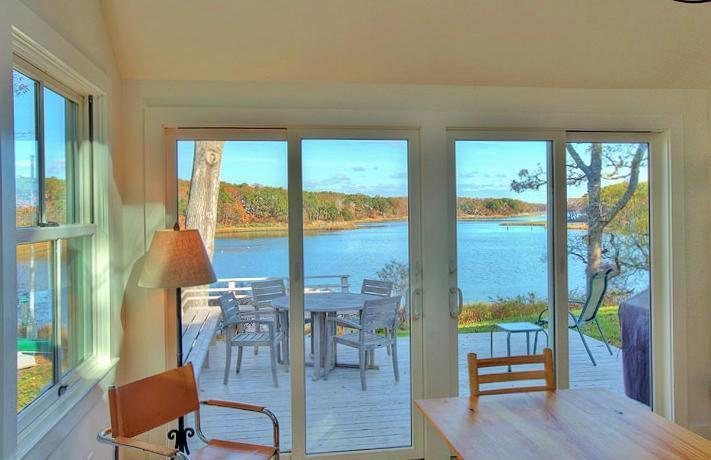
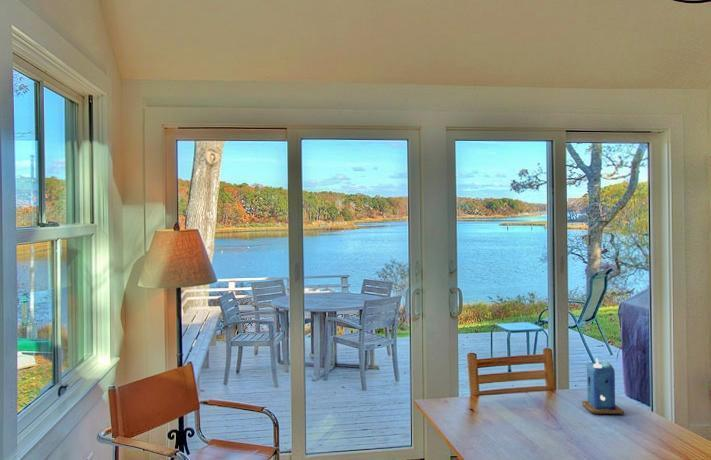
+ candle (602, 383)
